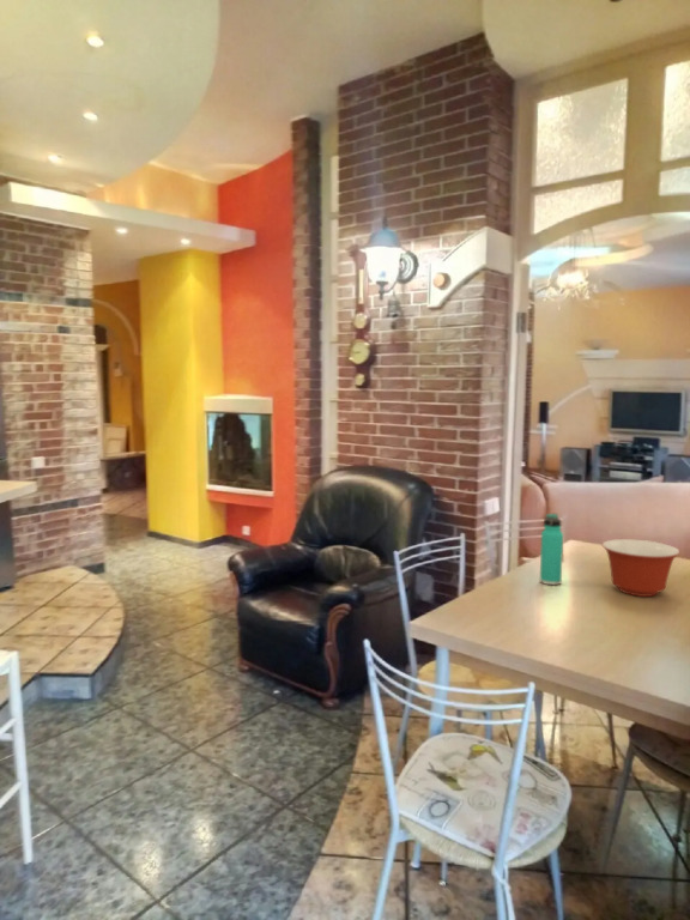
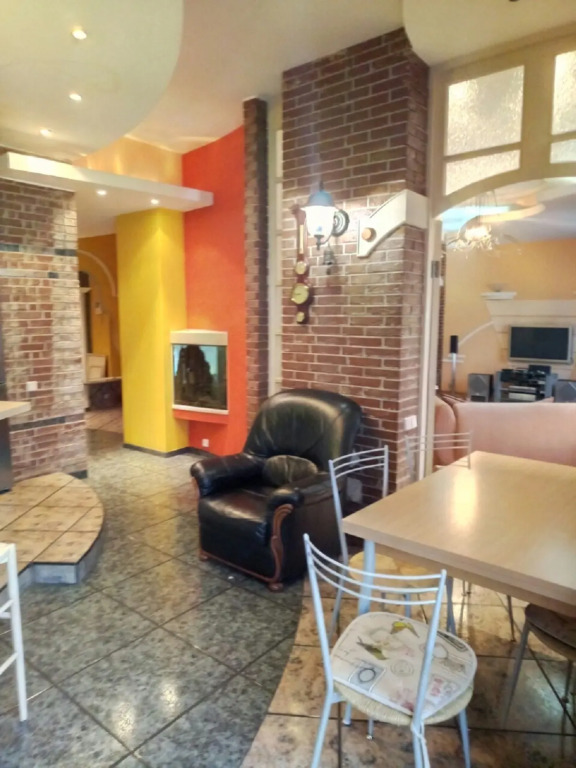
- mixing bowl (638, 569)
- thermos bottle (551, 547)
